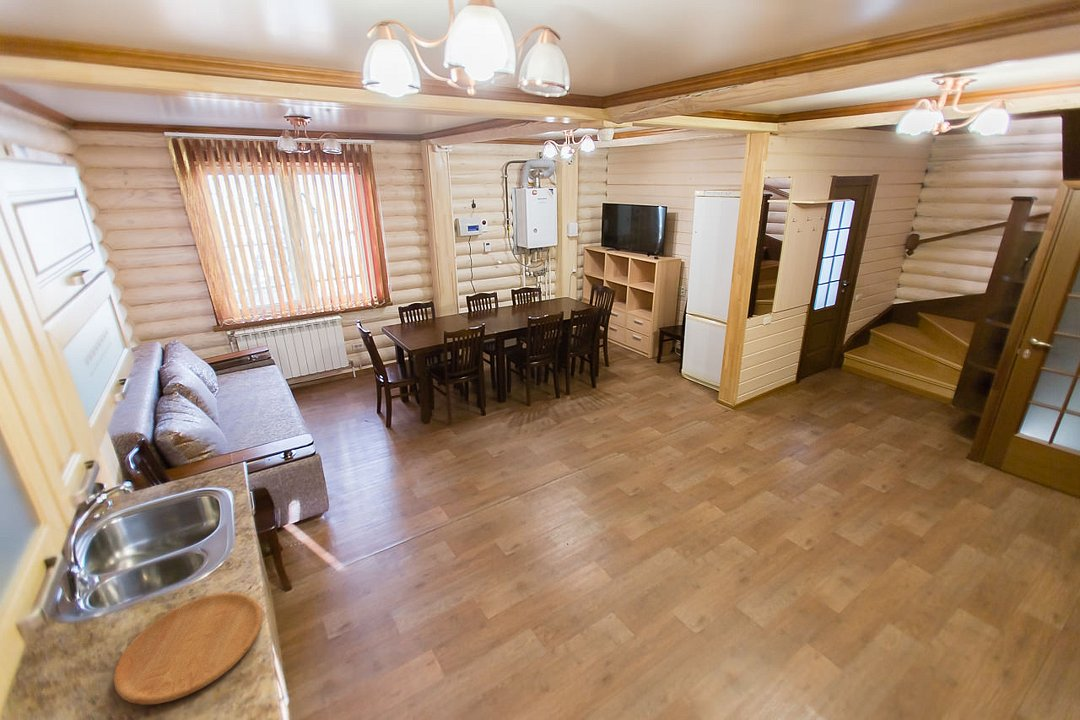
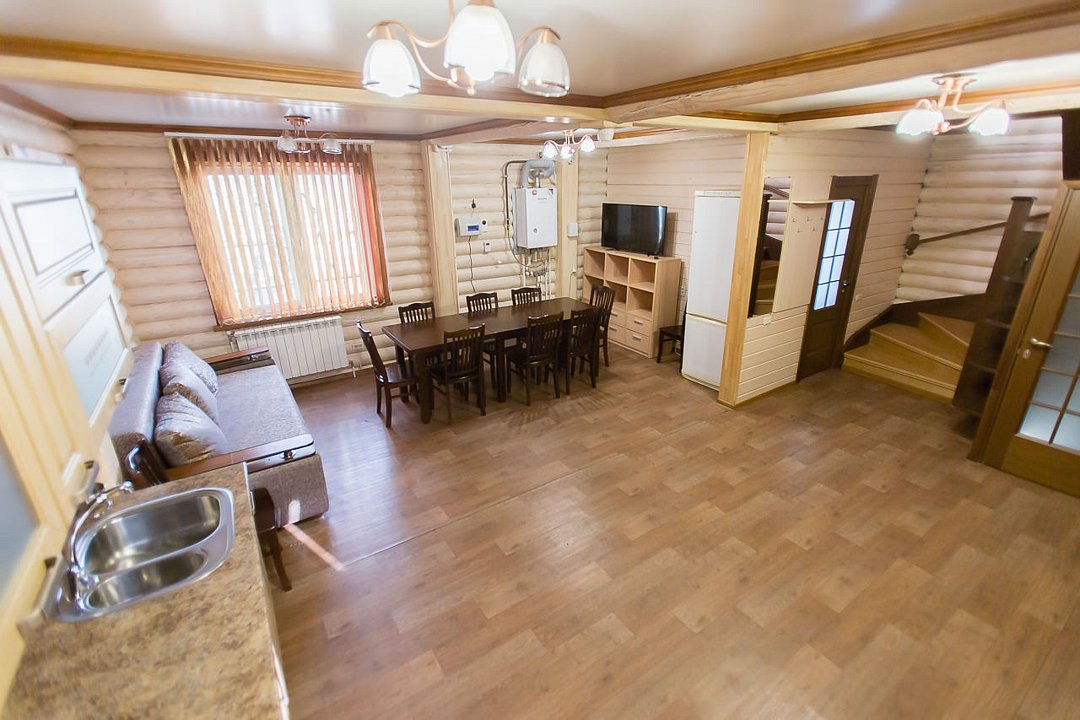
- cutting board (193, 643)
